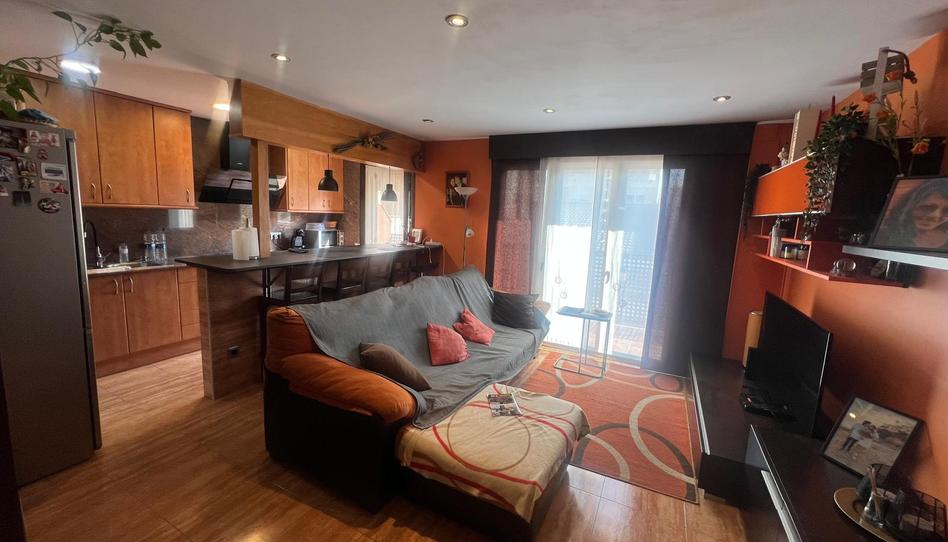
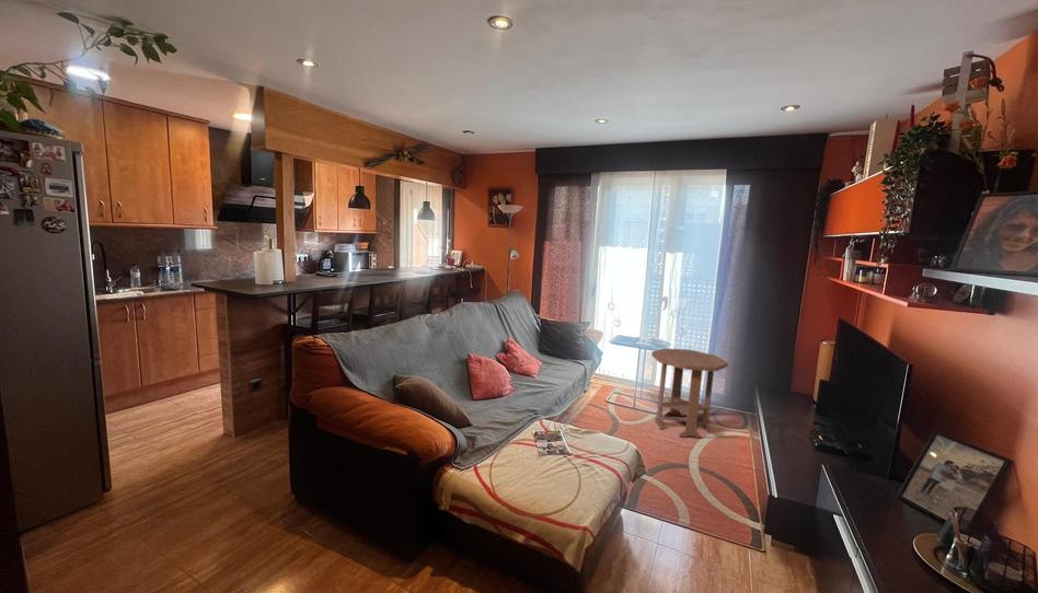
+ side table (680, 392)
